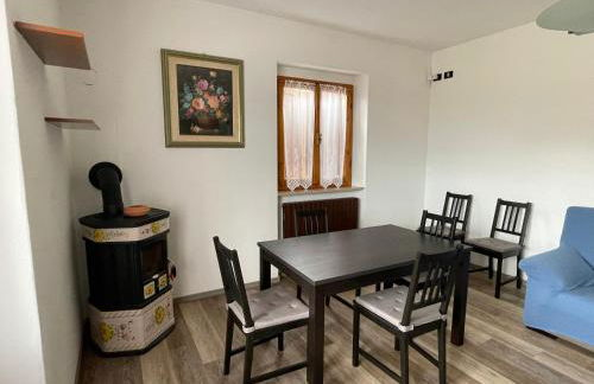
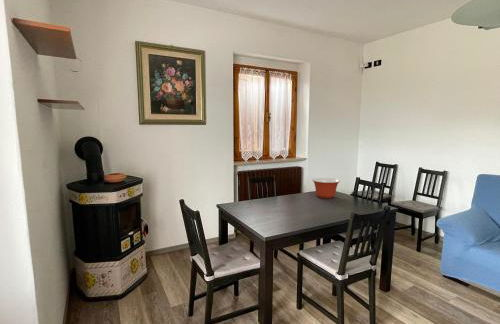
+ mixing bowl (325, 188)
